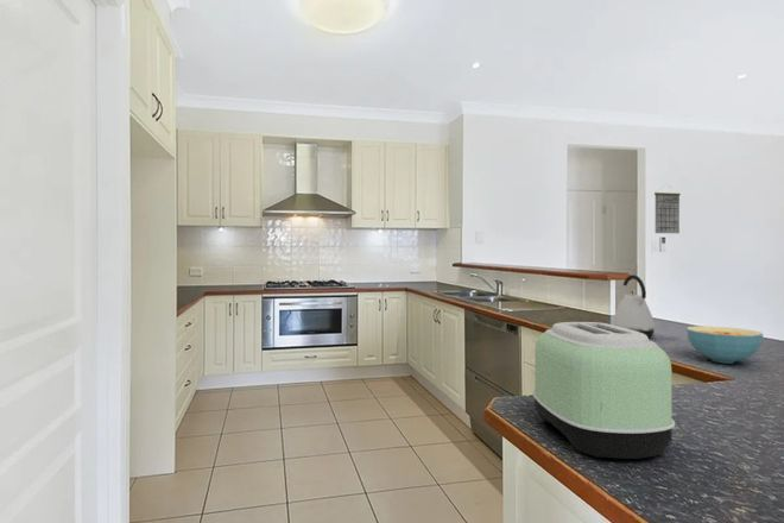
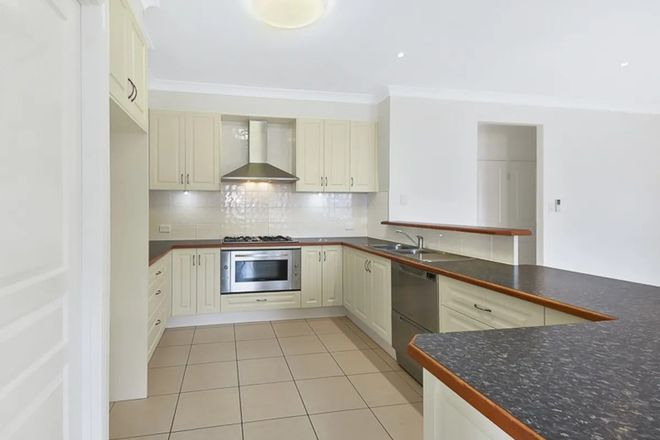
- cereal bowl (722, 345)
- toaster (593, 379)
- calendar (666, 208)
- kettle (632, 304)
